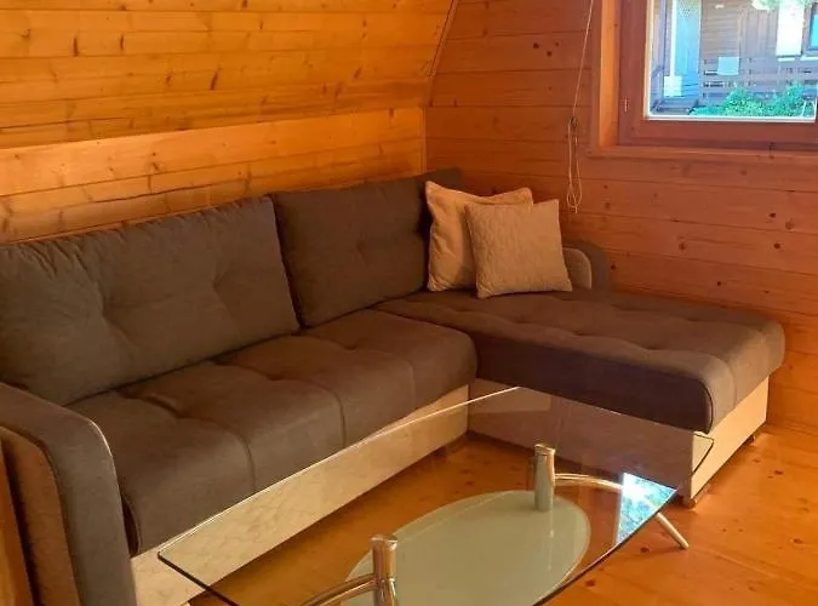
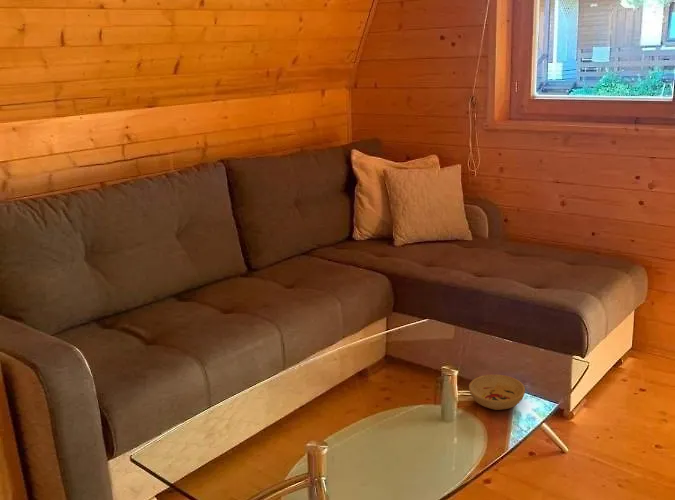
+ bowl (496, 394)
